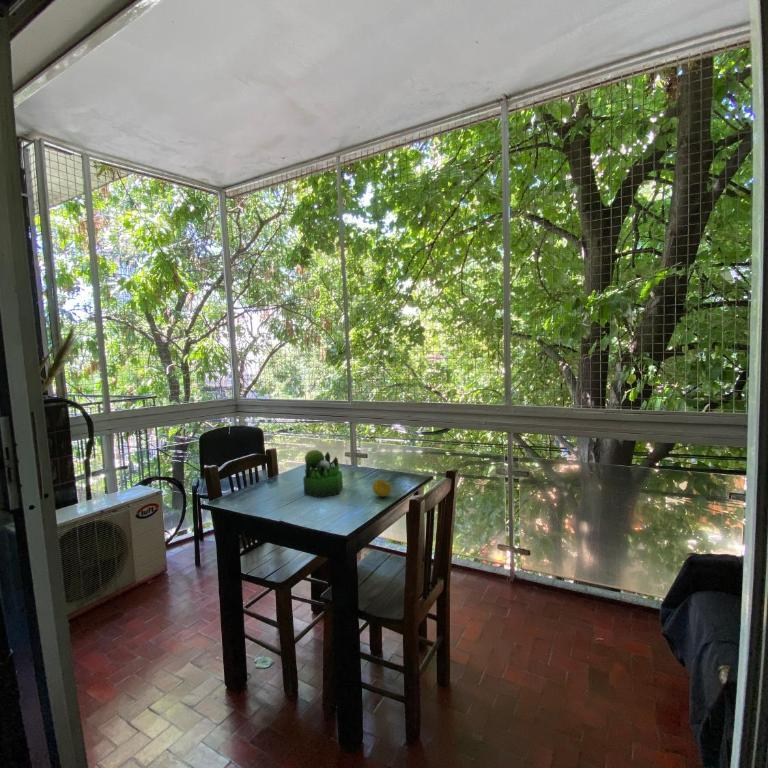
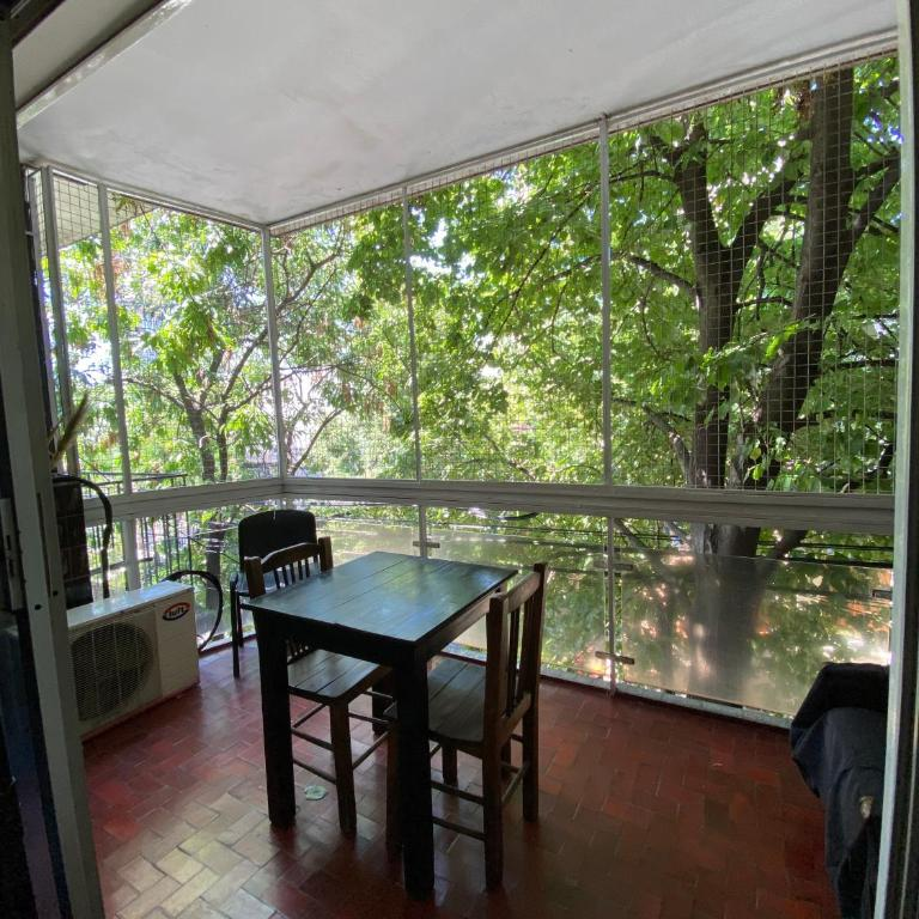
- fruit (382, 487)
- plant (322, 470)
